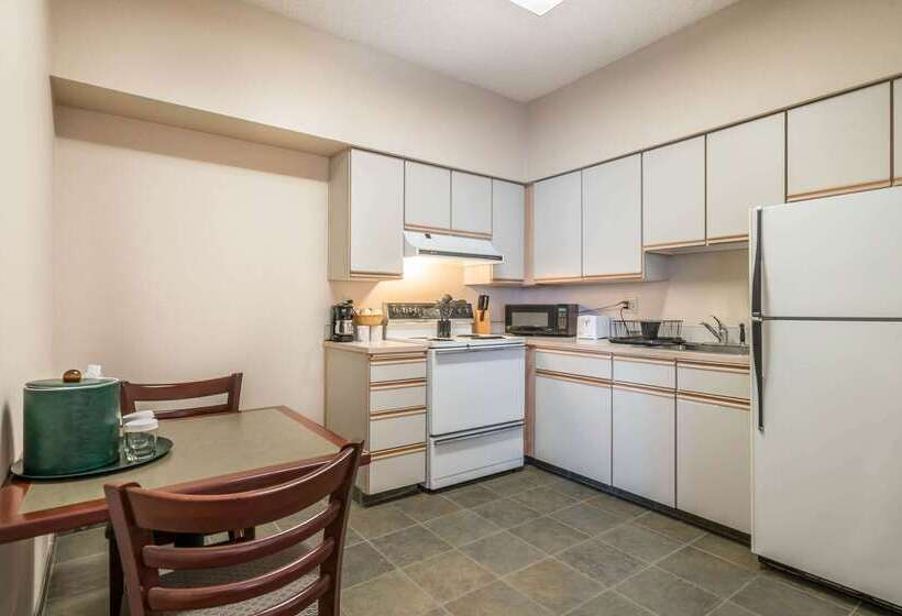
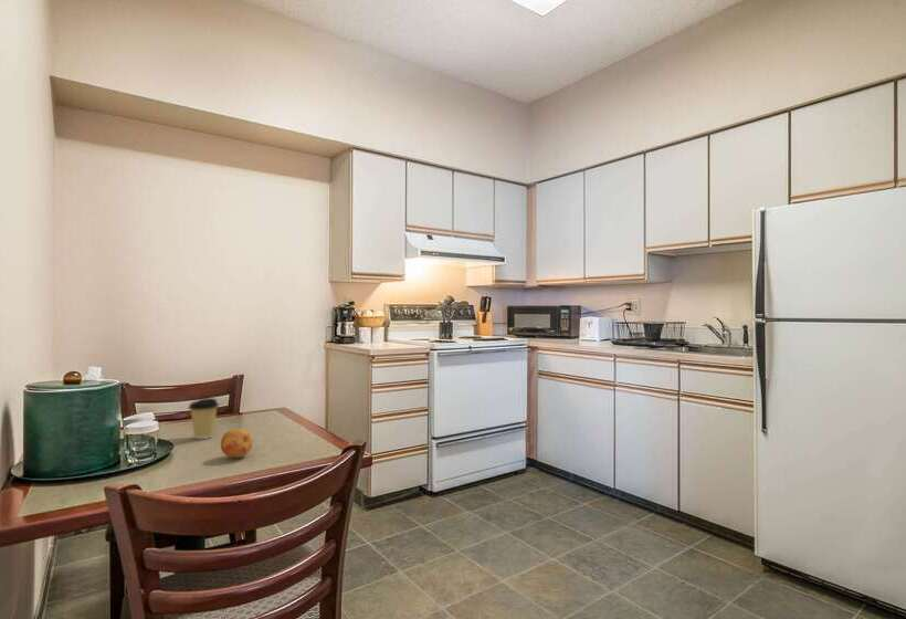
+ fruit (236, 442)
+ coffee cup (203, 418)
